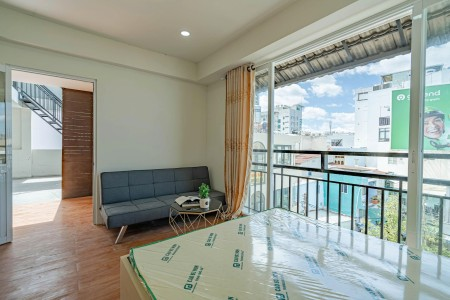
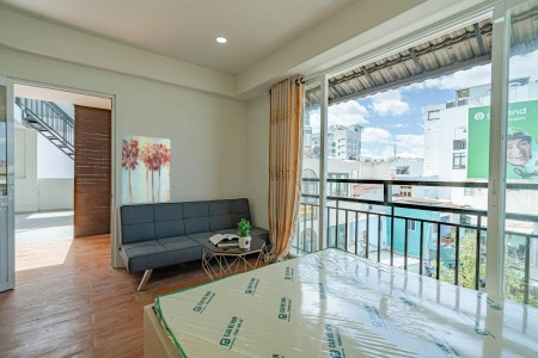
+ wall art (147, 169)
